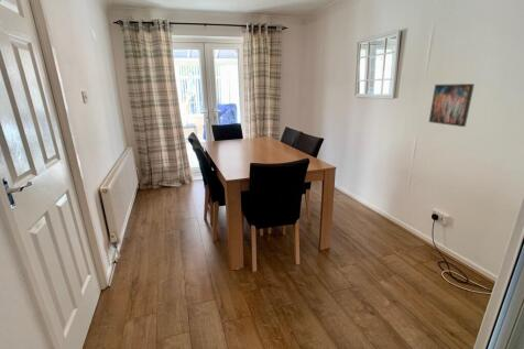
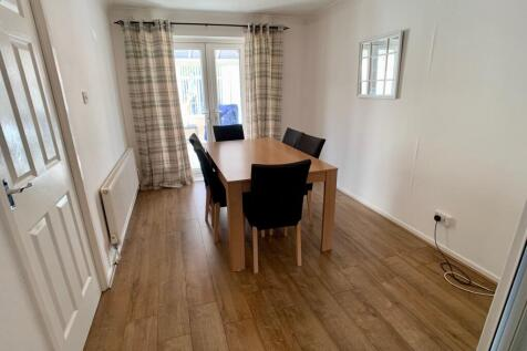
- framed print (449, 105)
